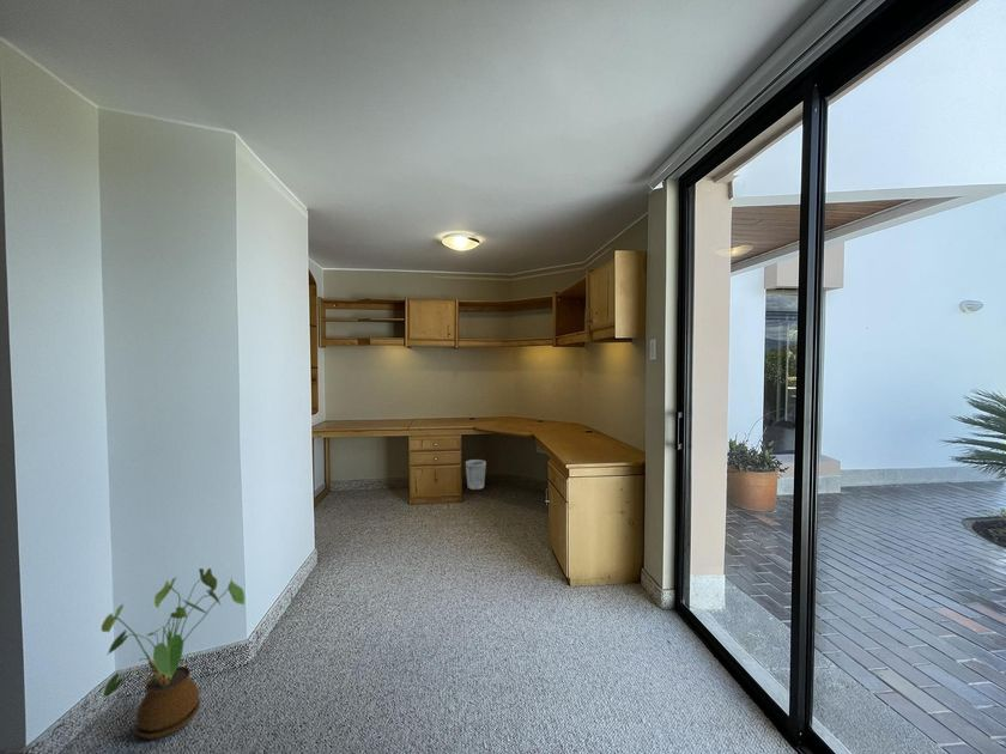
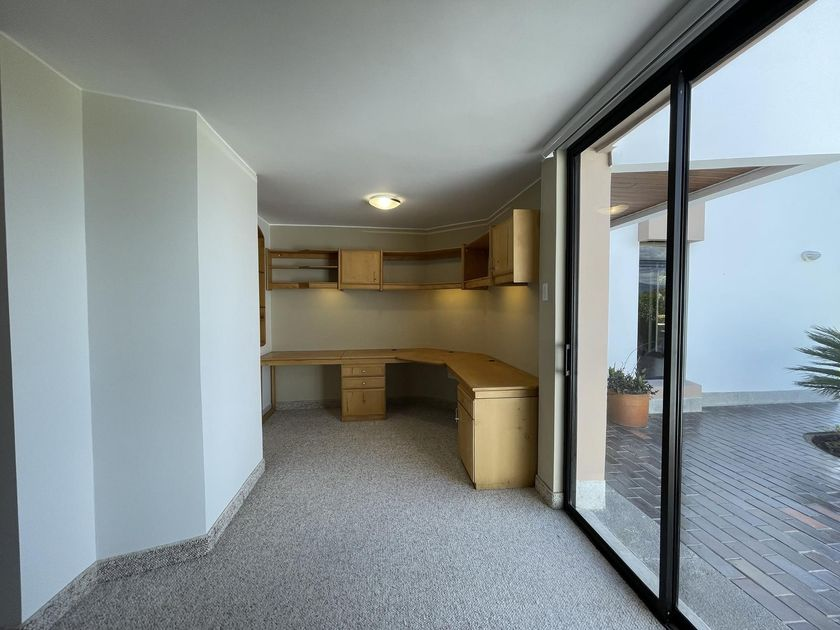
- house plant (174, 656)
- wastebasket (475, 474)
